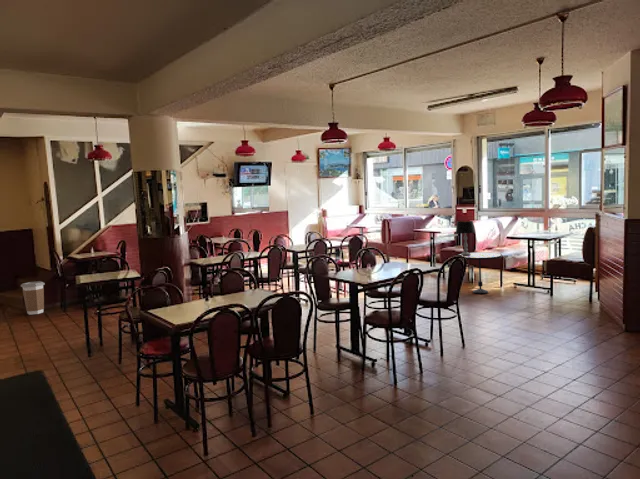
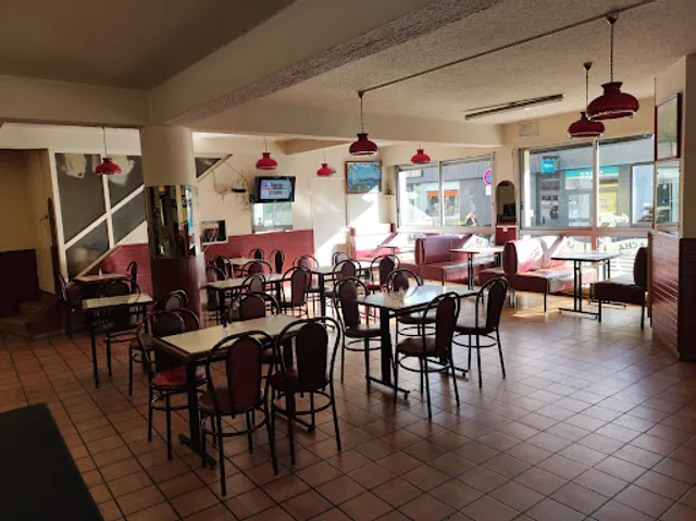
- table lamp (465, 238)
- side table (480, 273)
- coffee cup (34, 298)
